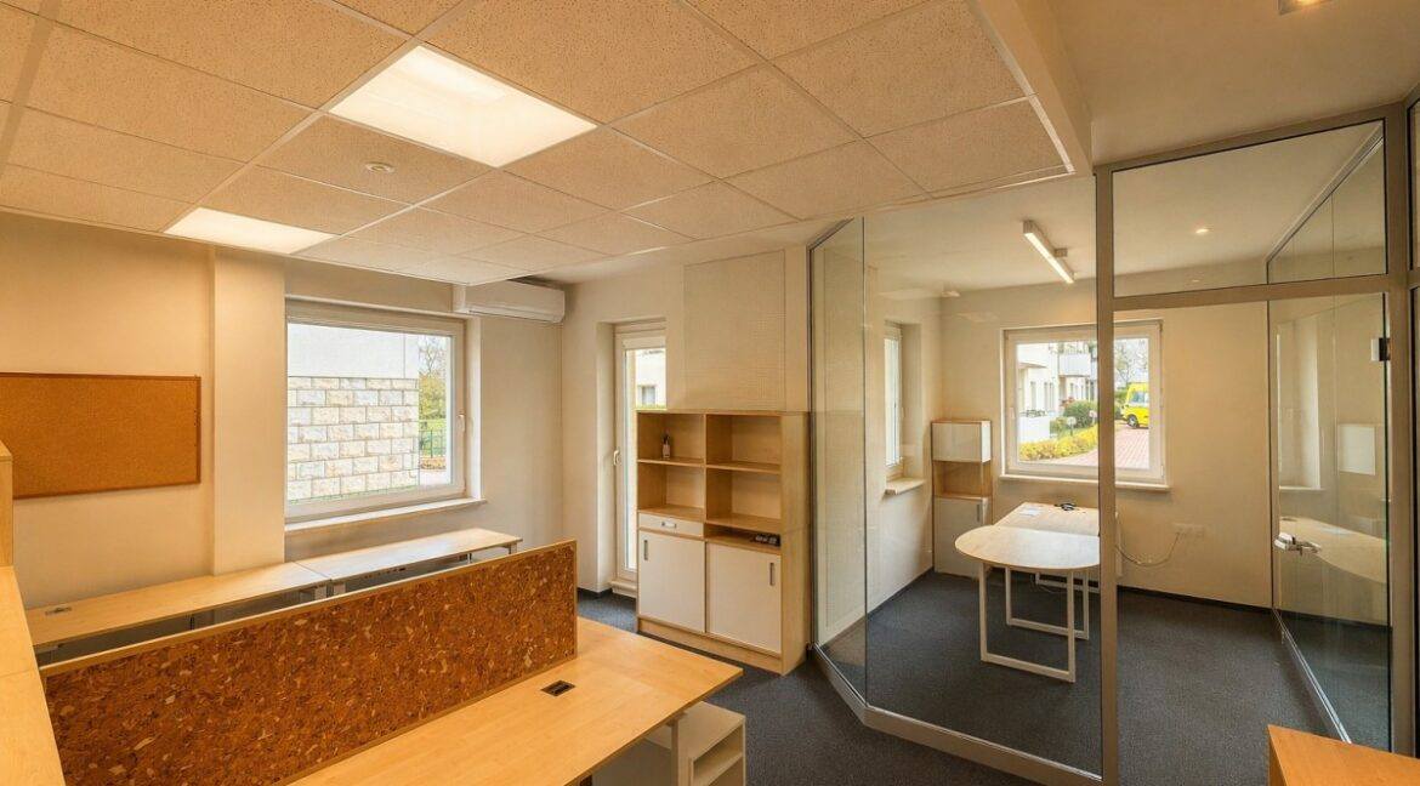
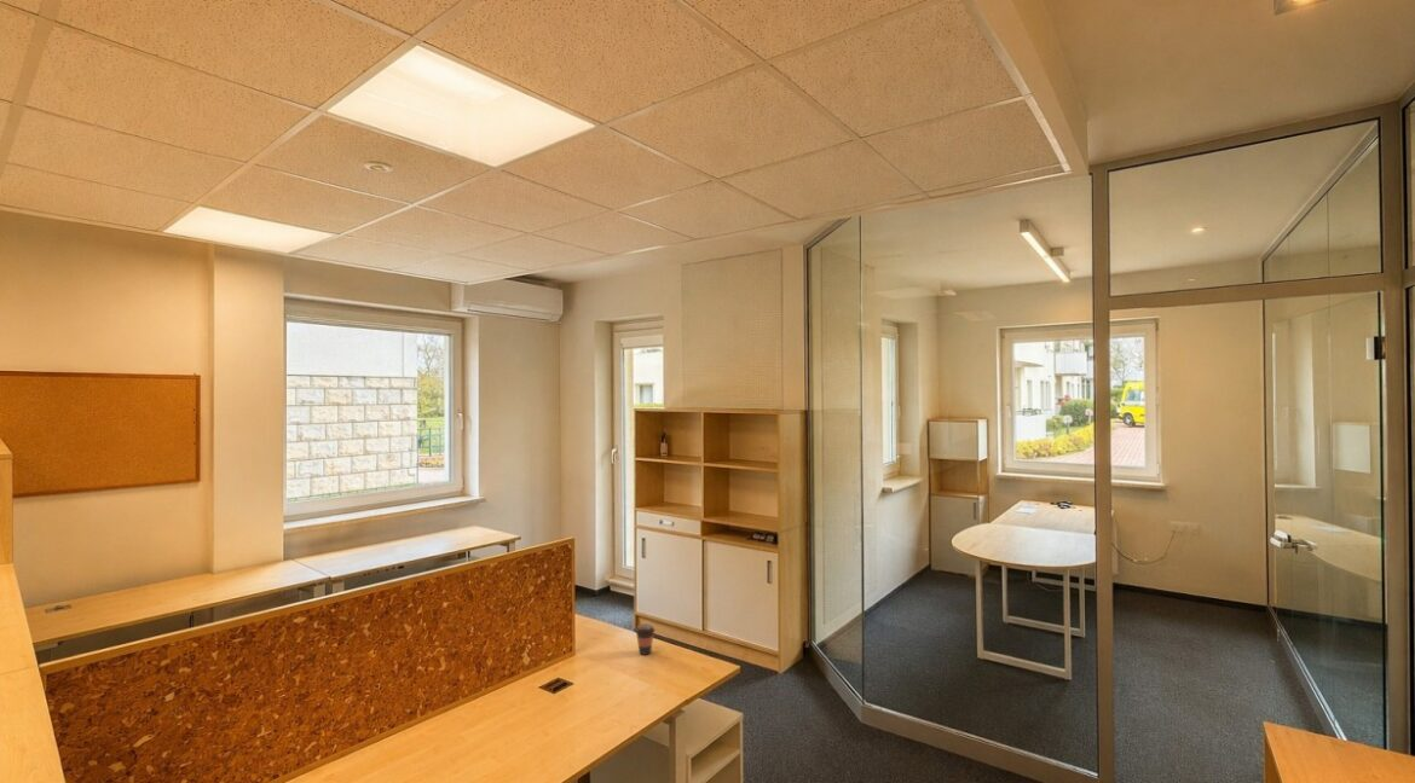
+ coffee cup (645, 639)
